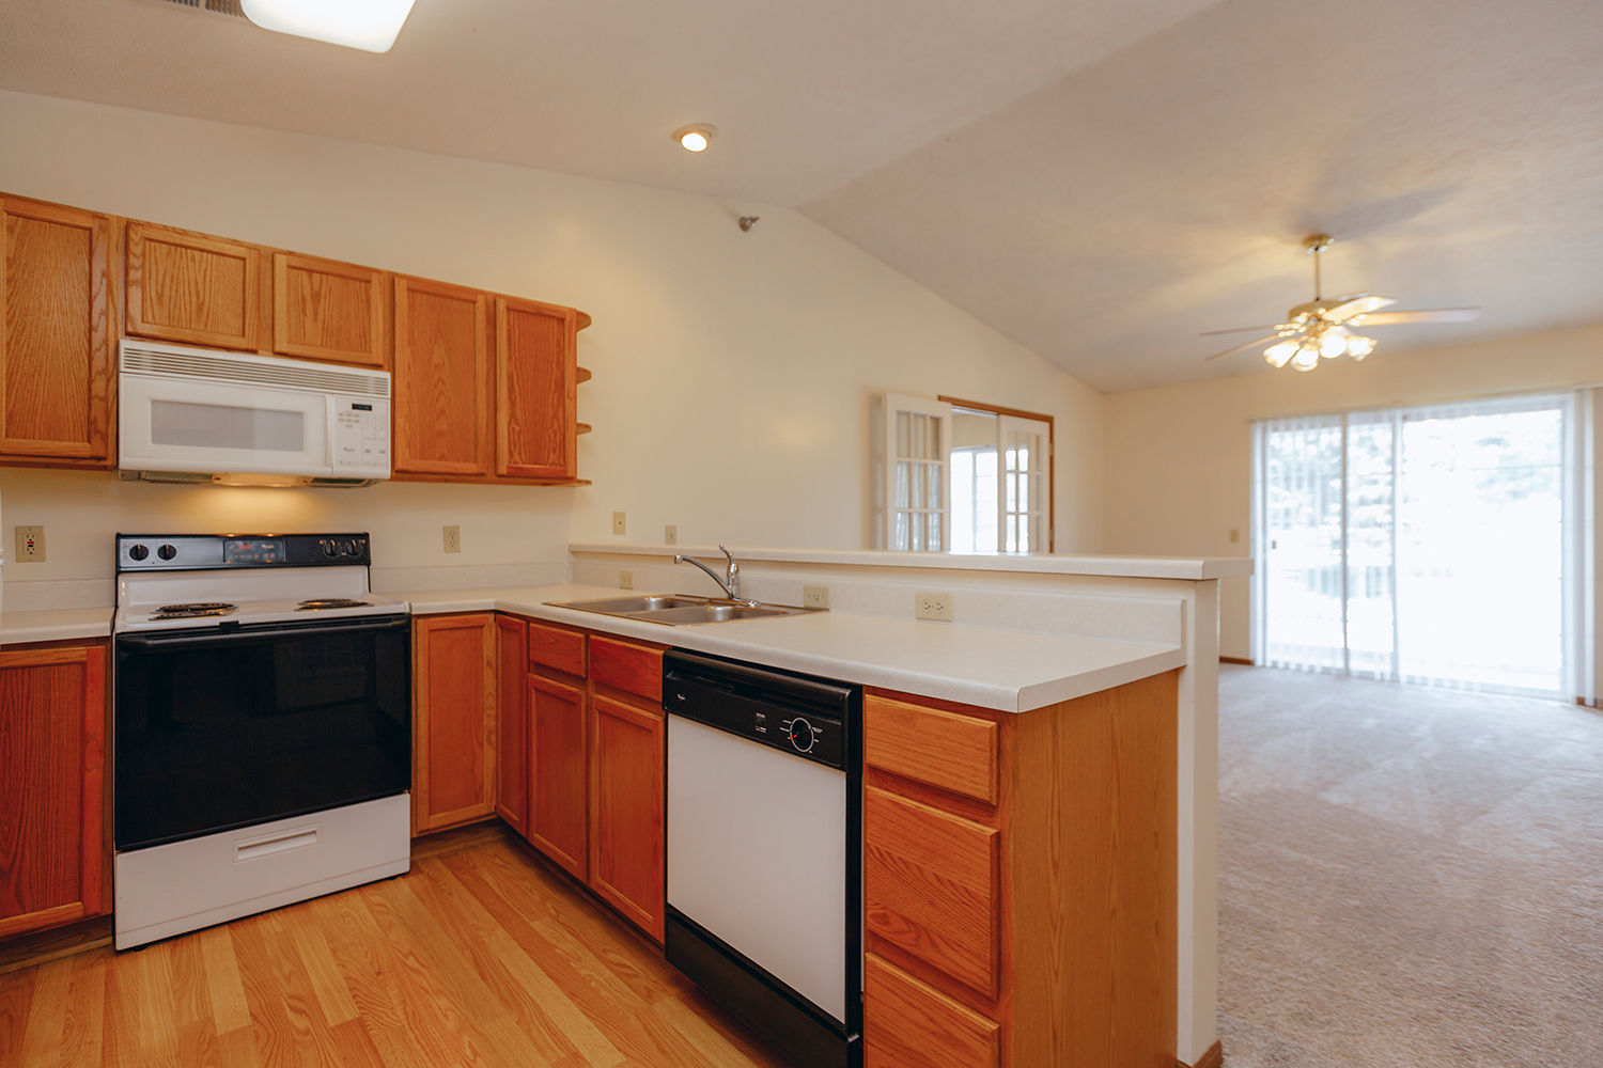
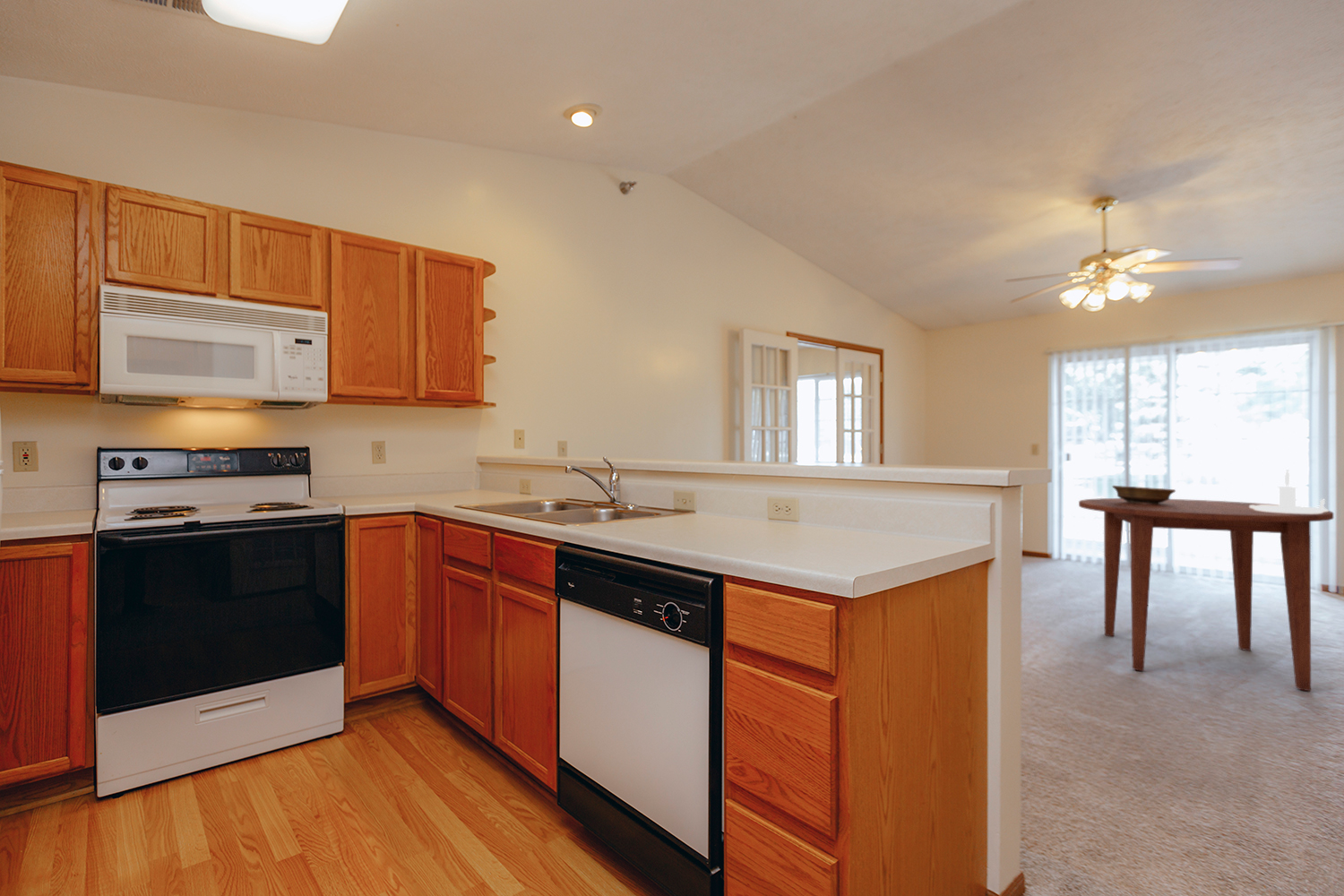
+ dining table (1233, 574)
+ candlestick (1289, 489)
+ decorative bowl (1142, 494)
